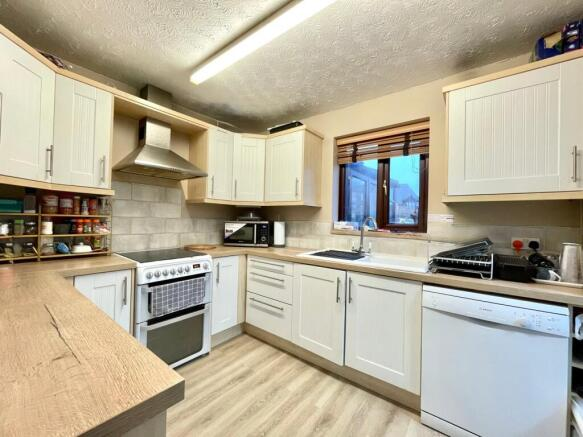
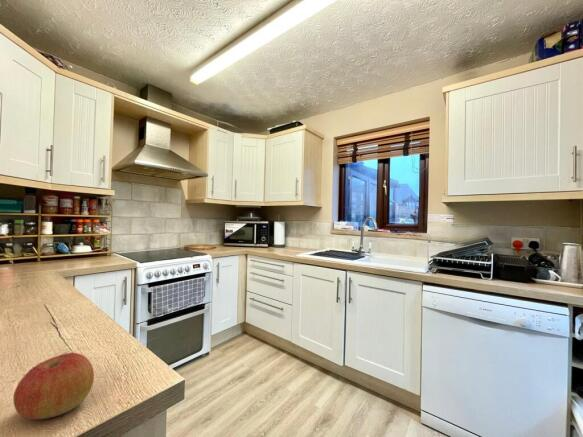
+ apple (57, 382)
